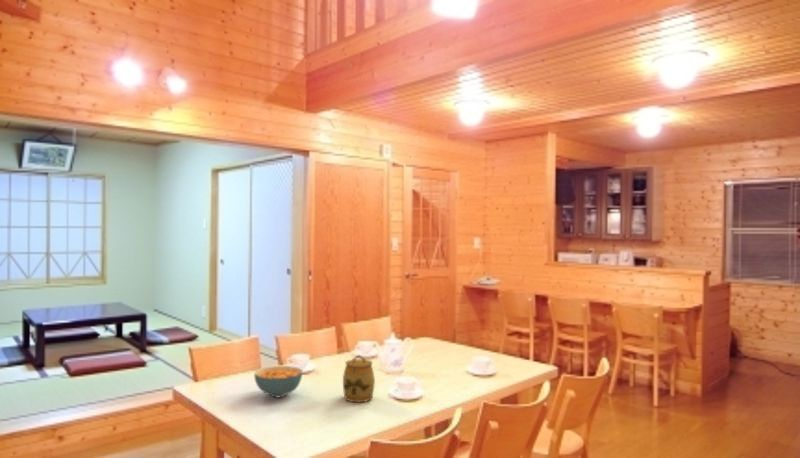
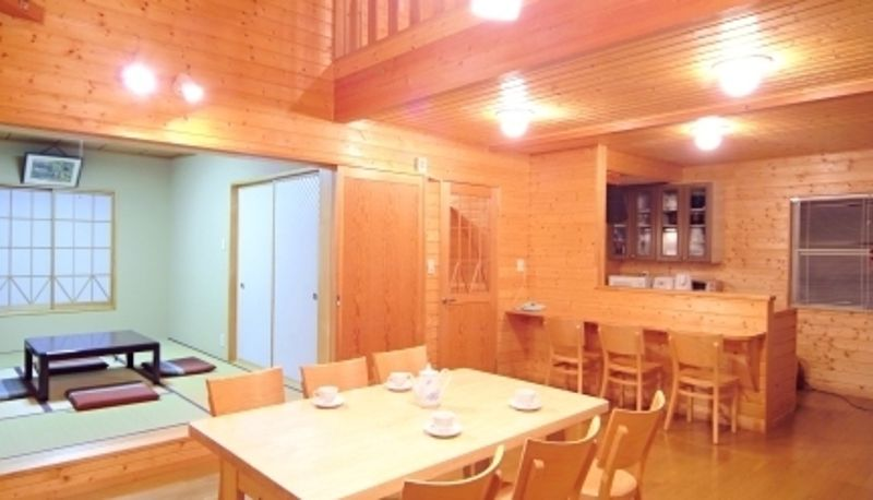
- cereal bowl (278, 383)
- jar (358, 376)
